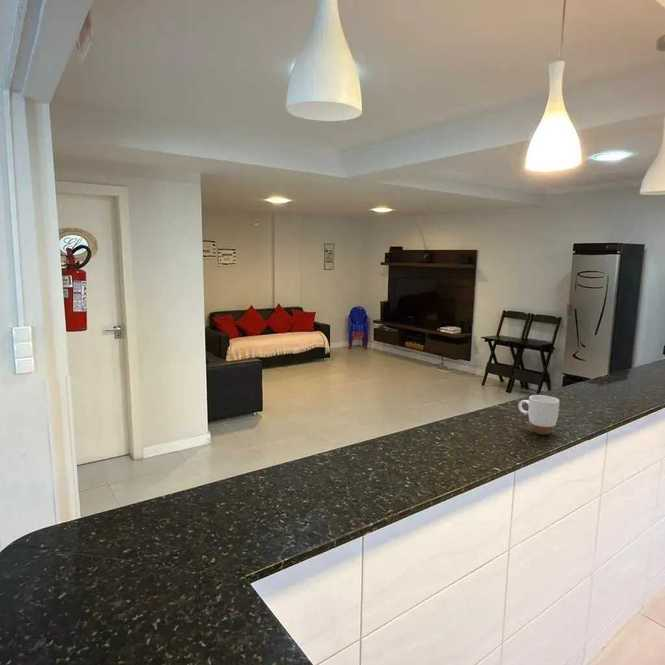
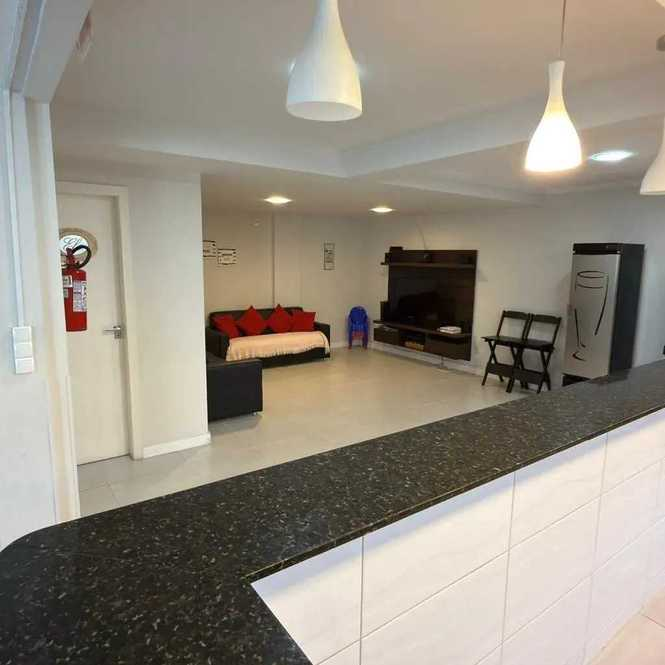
- mug (536, 414)
